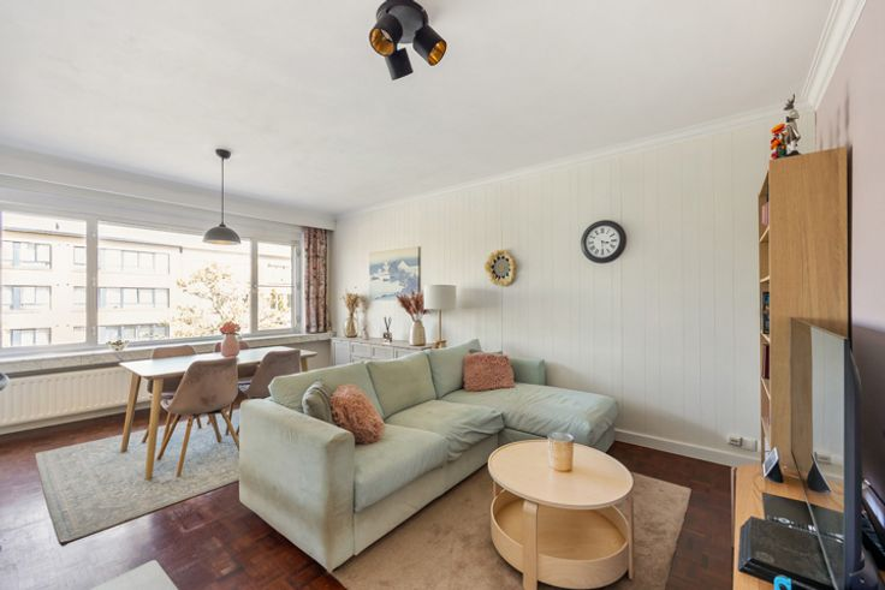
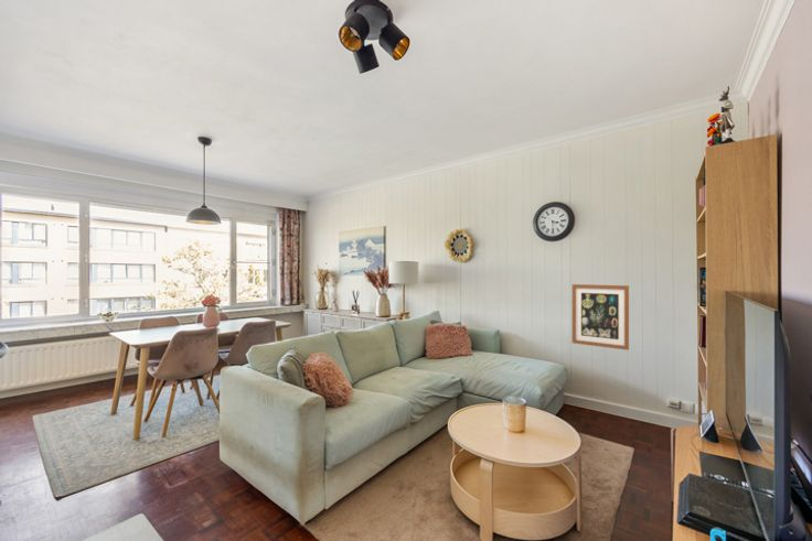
+ wall art (599, 315)
